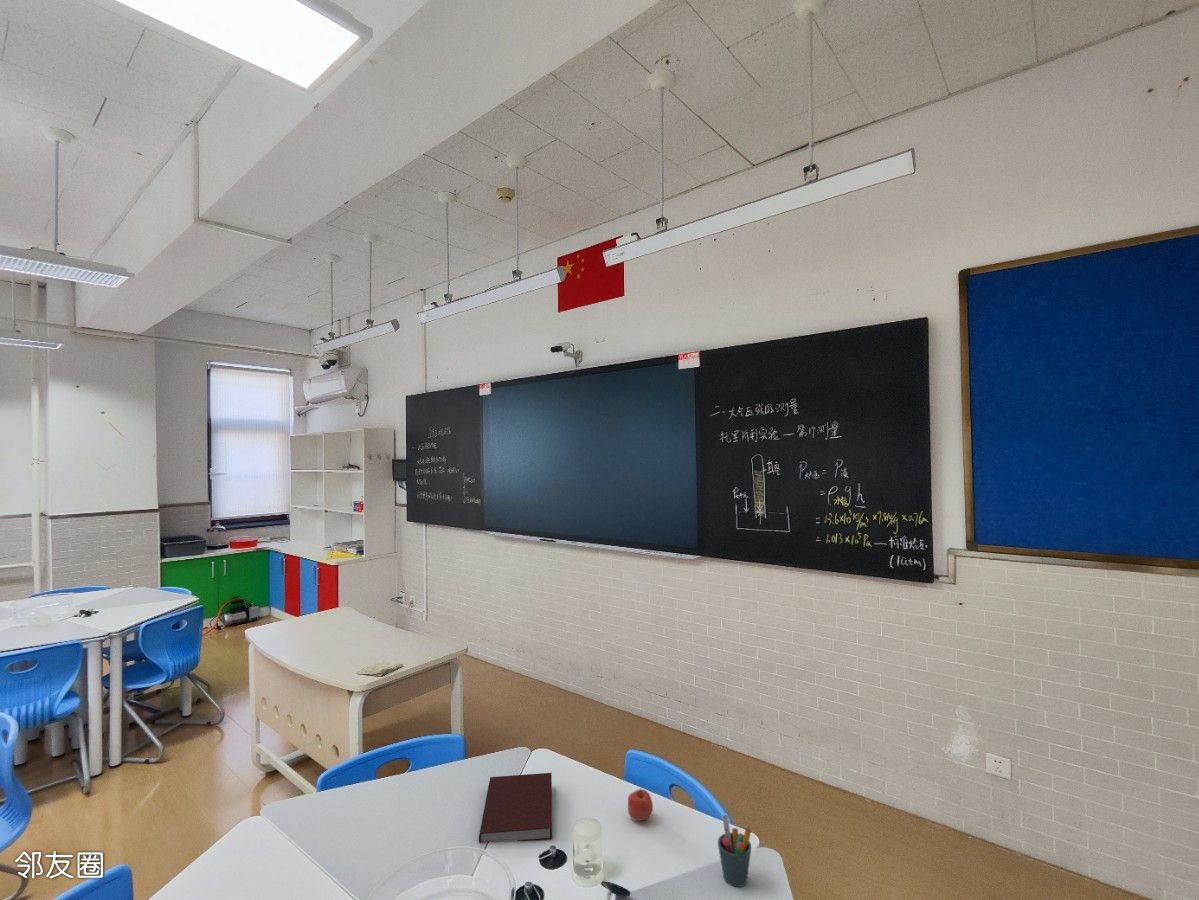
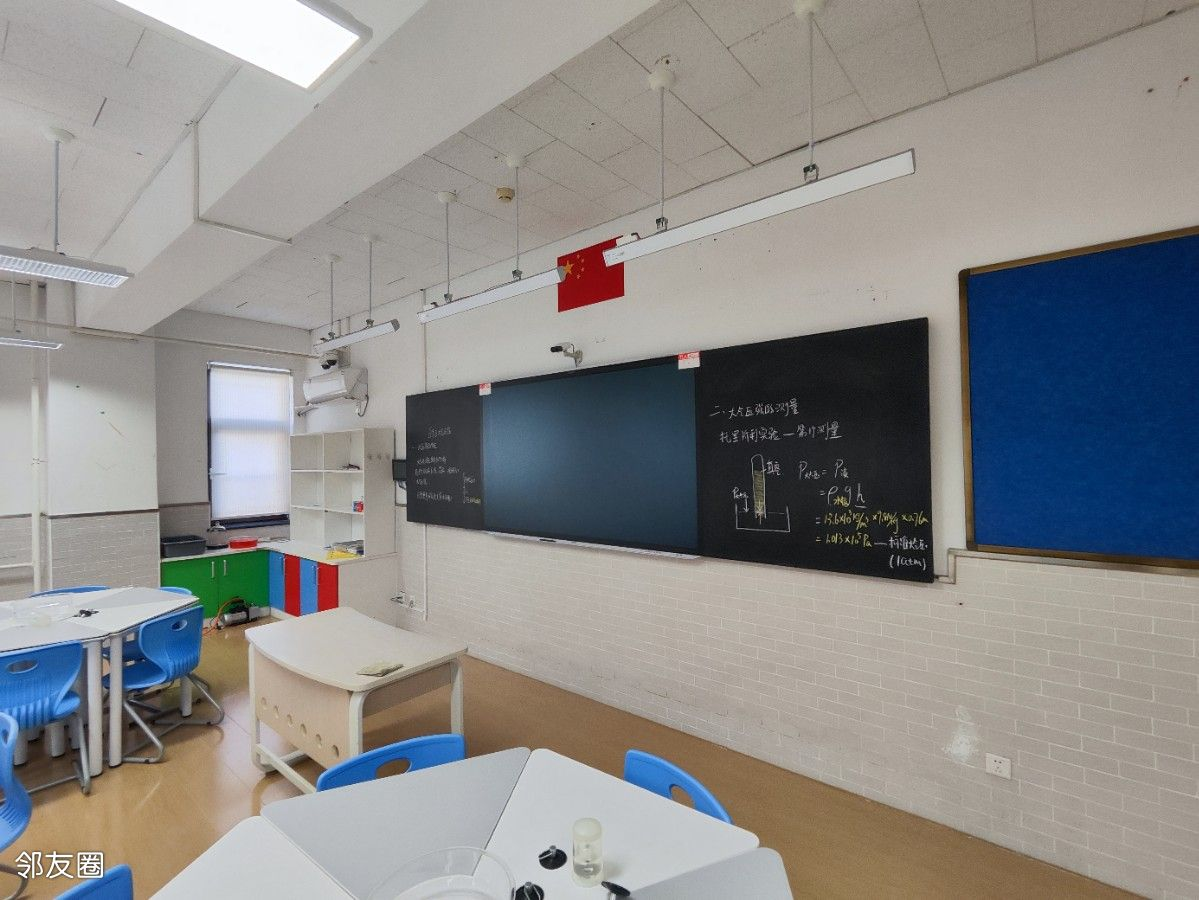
- notebook (518, 805)
- pen holder (735, 851)
- apple (639, 802)
